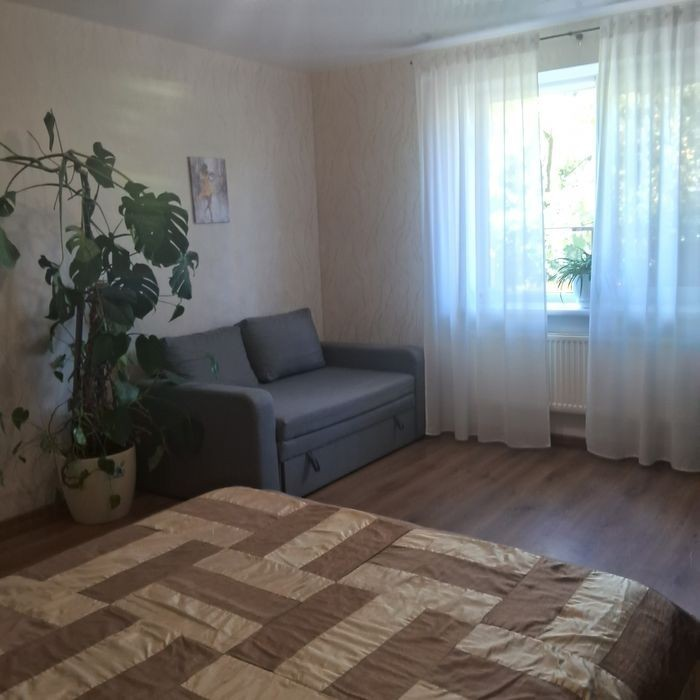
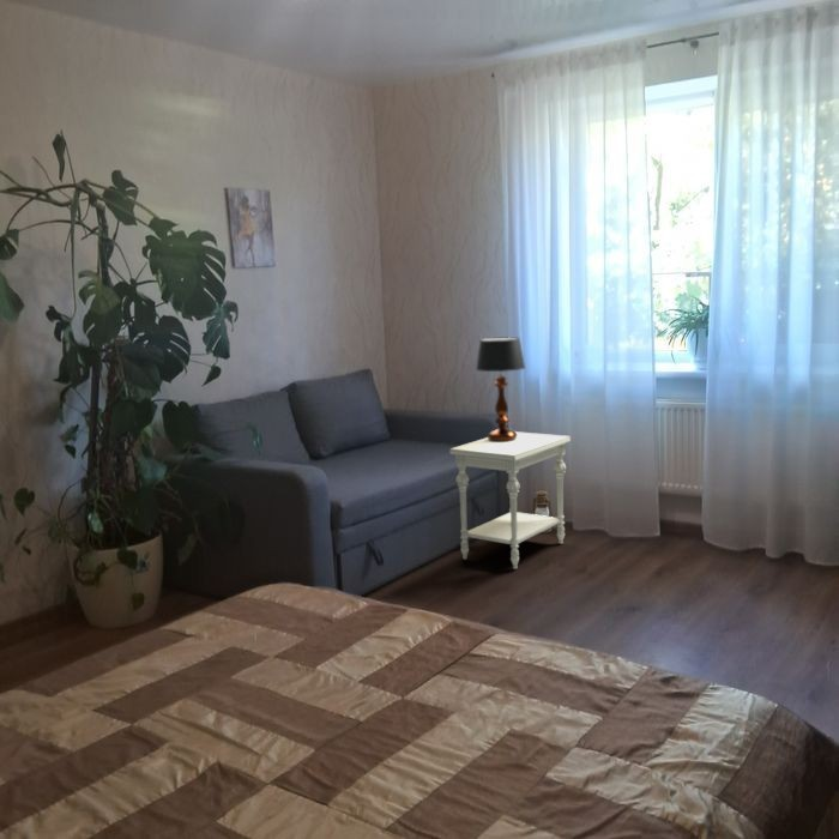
+ lantern (542, 502)
+ side table (512, 496)
+ table lamp (501, 388)
